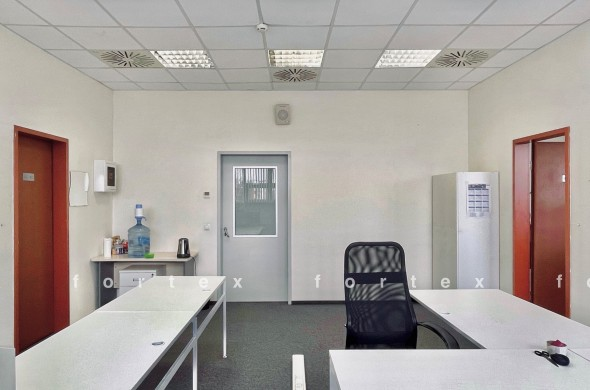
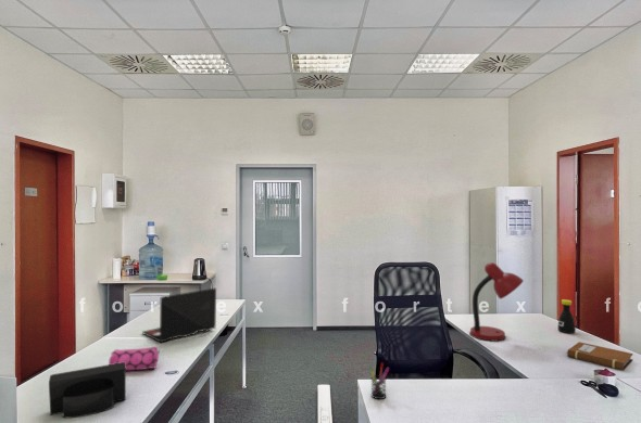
+ pencil case (134, 358)
+ desk lamp (498, 296)
+ pen holder (377, 379)
+ speaker (89, 387)
+ notebook (598, 355)
+ bottle (566, 316)
+ laptop (179, 310)
